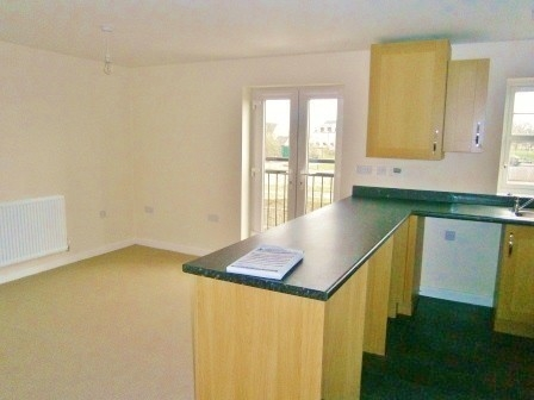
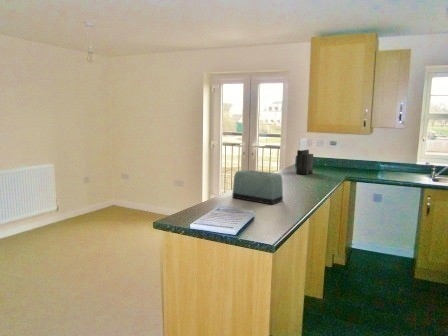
+ knife block (306, 156)
+ toaster (256, 185)
